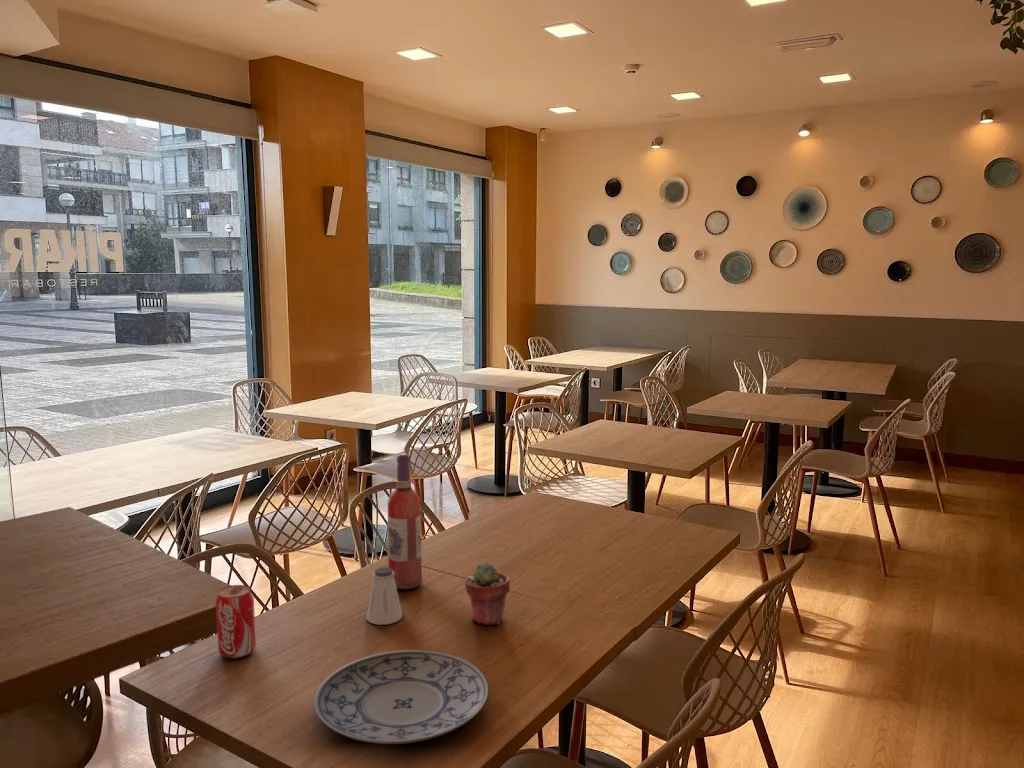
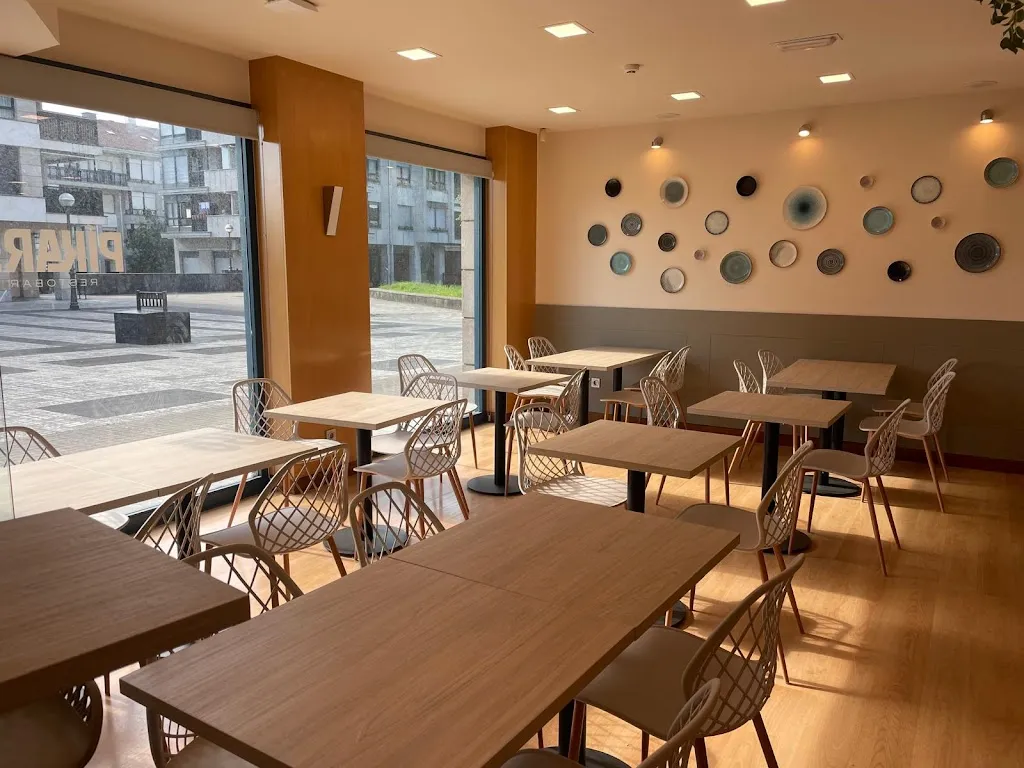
- beverage can (235, 621)
- wine bottle (404, 520)
- saltshaker (383, 593)
- plate (403, 699)
- potted succulent (487, 591)
